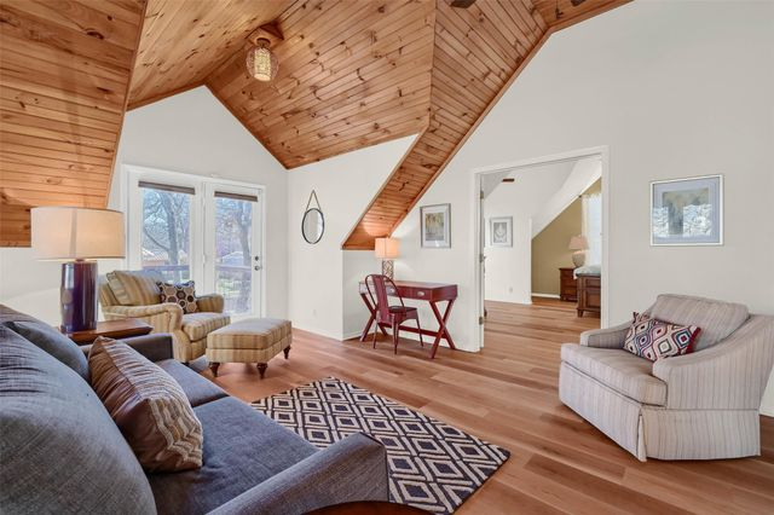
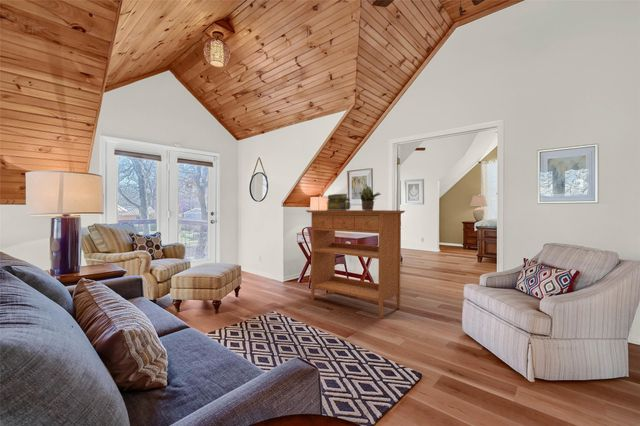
+ potted plant (370, 197)
+ stack of books (338, 201)
+ console table (352, 255)
